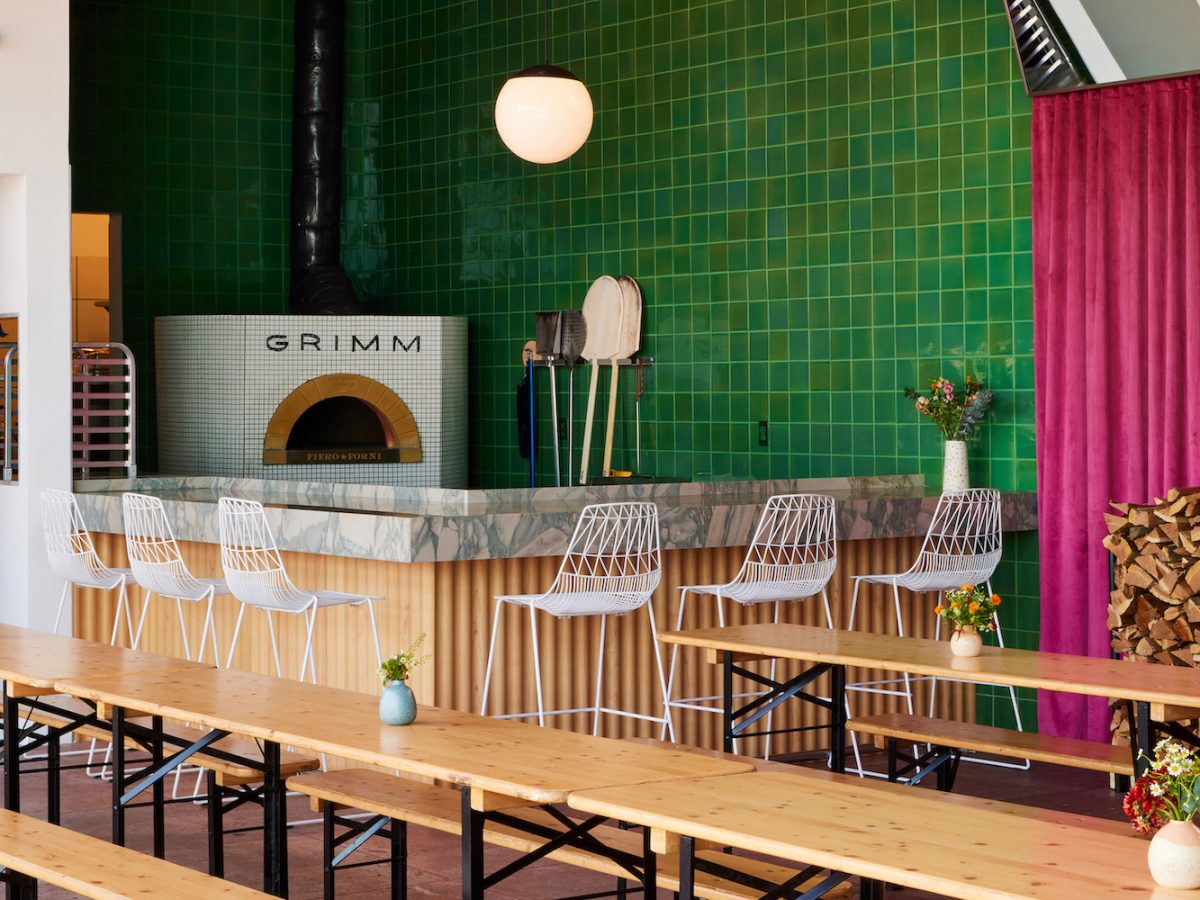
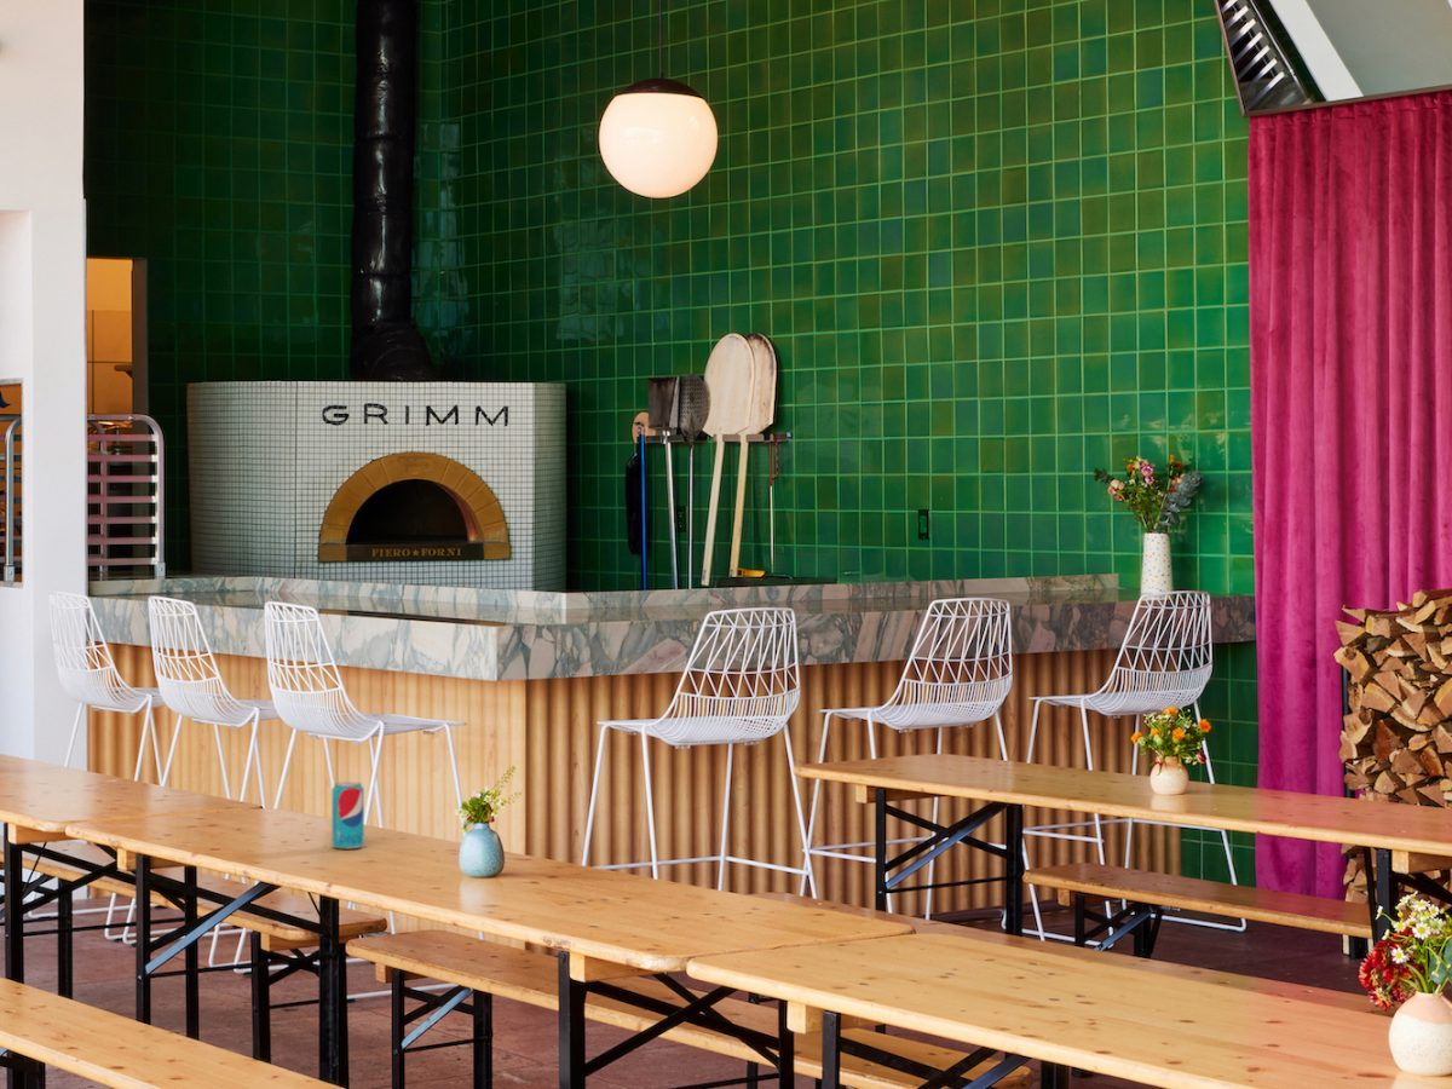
+ beverage can (347, 814)
